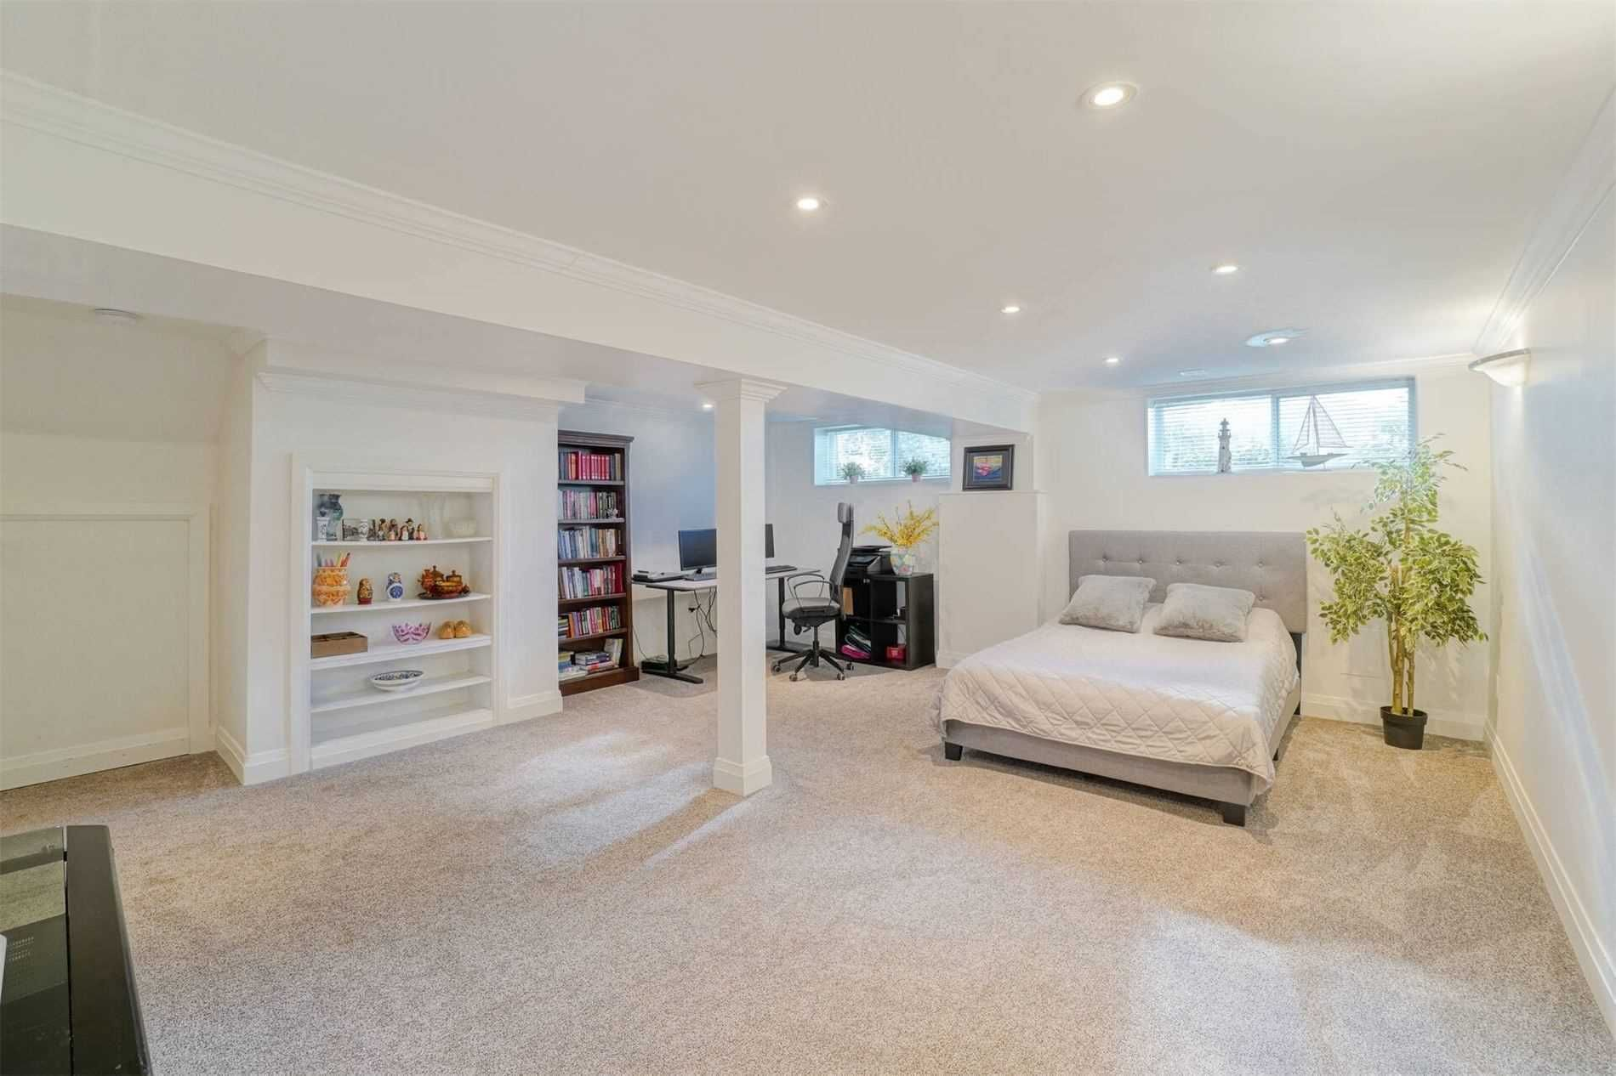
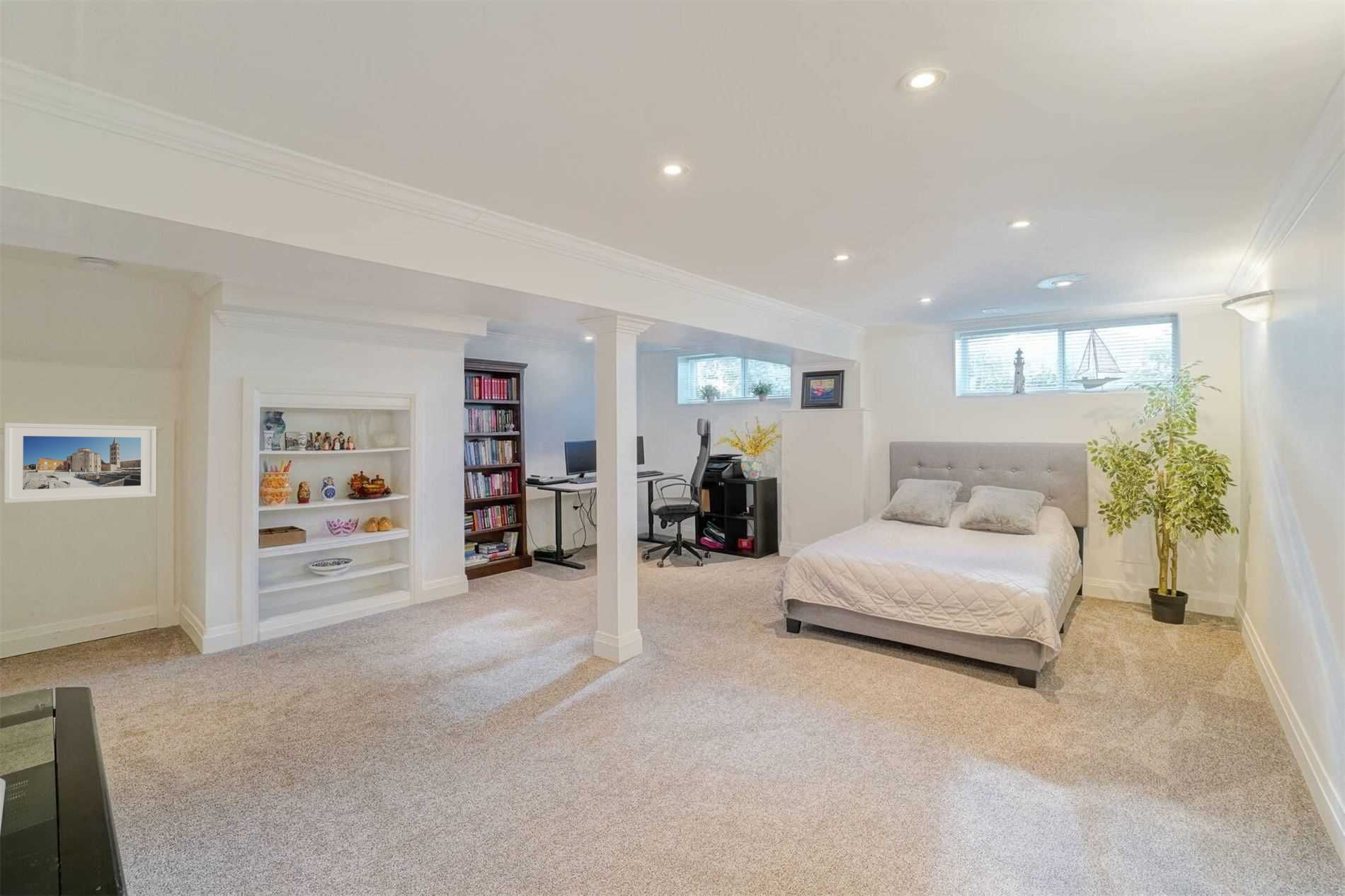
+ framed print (85, 461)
